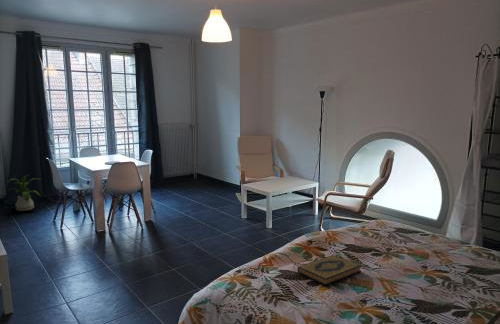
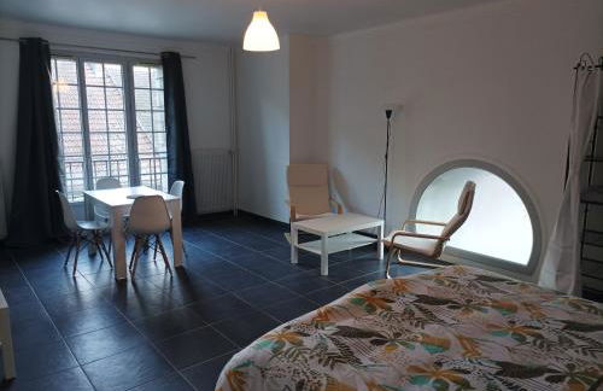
- hardback book (329, 268)
- house plant (24, 190)
